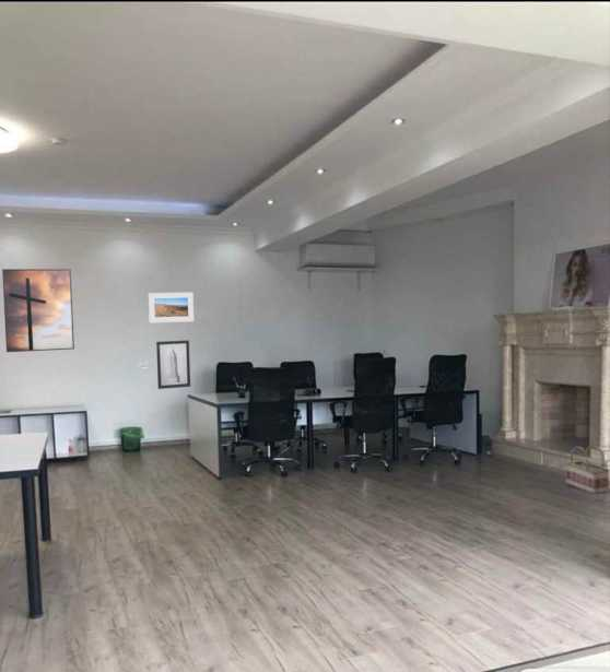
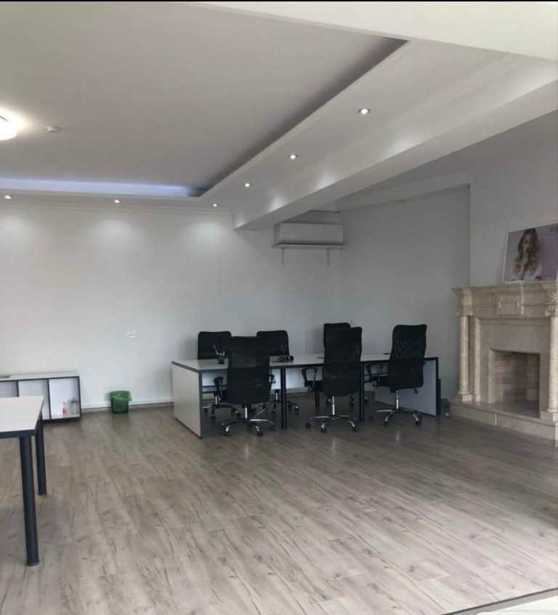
- basket (587, 467)
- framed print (38, 309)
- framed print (171, 307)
- wall art (173, 364)
